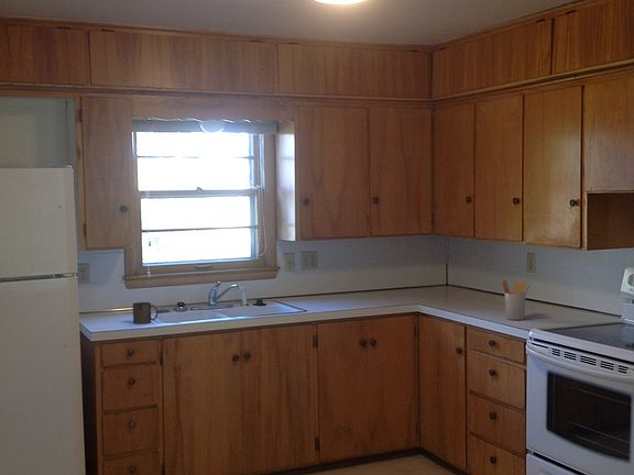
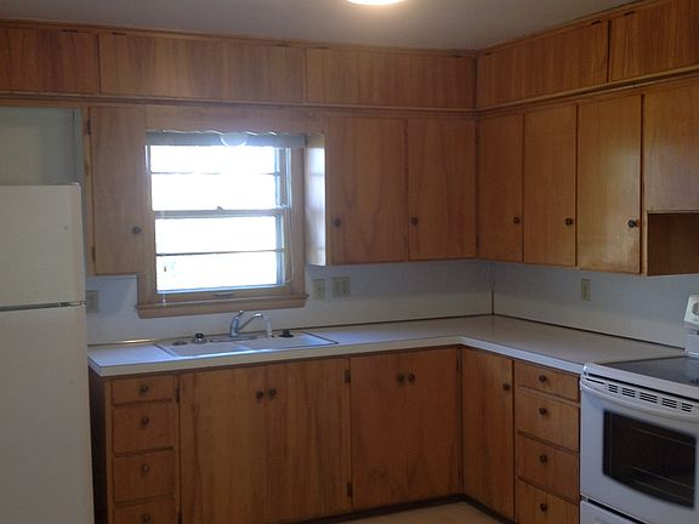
- mug (145, 312)
- utensil holder (516, 298)
